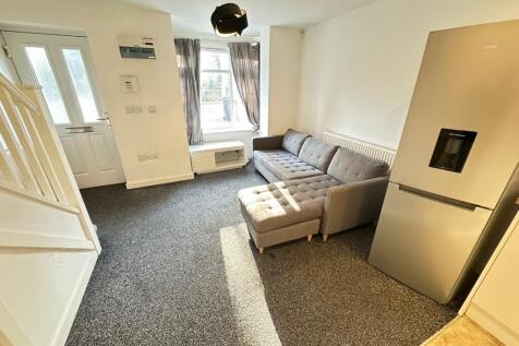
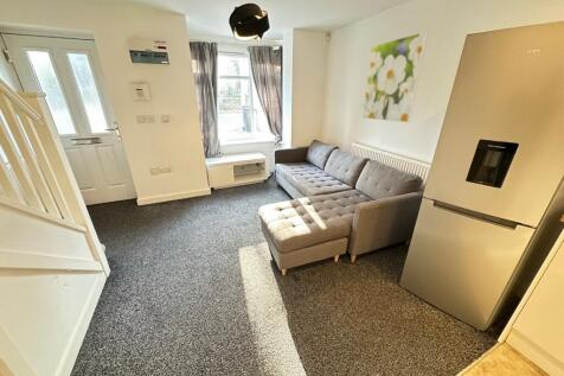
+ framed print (389, 82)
